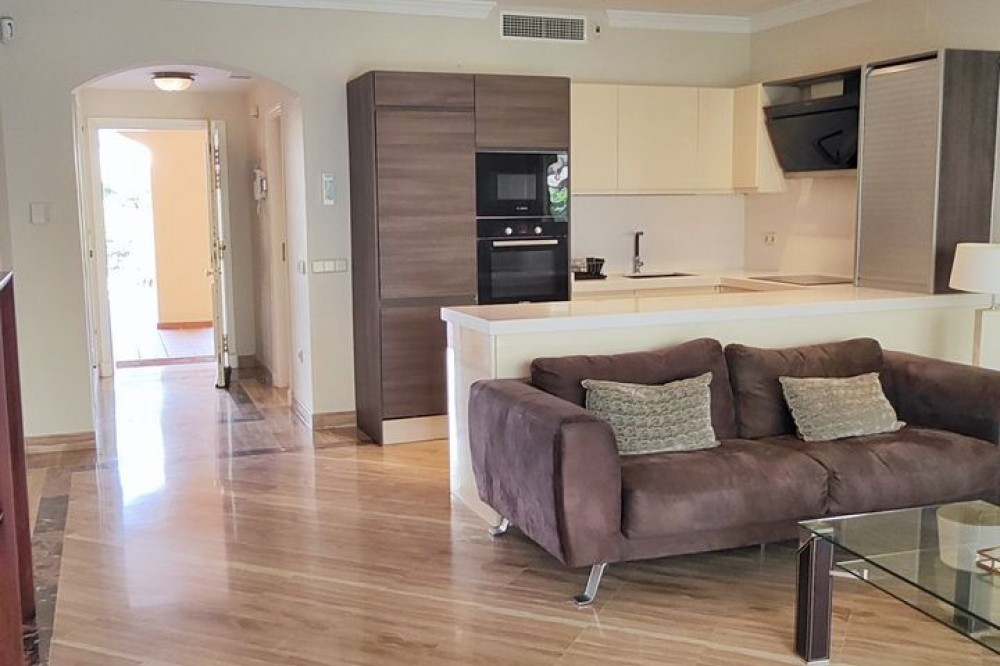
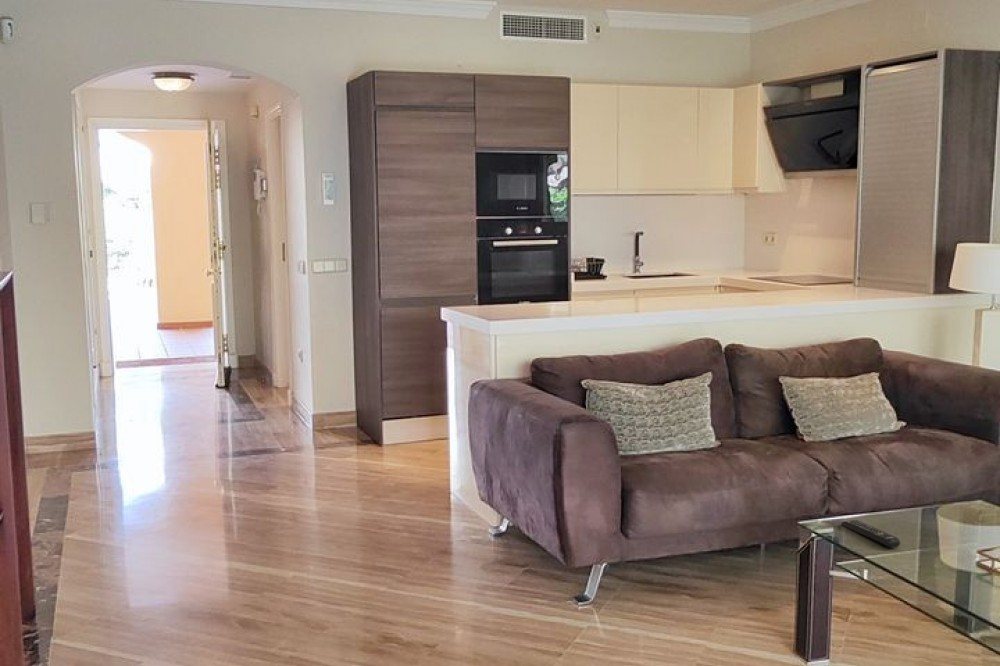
+ remote control (869, 532)
